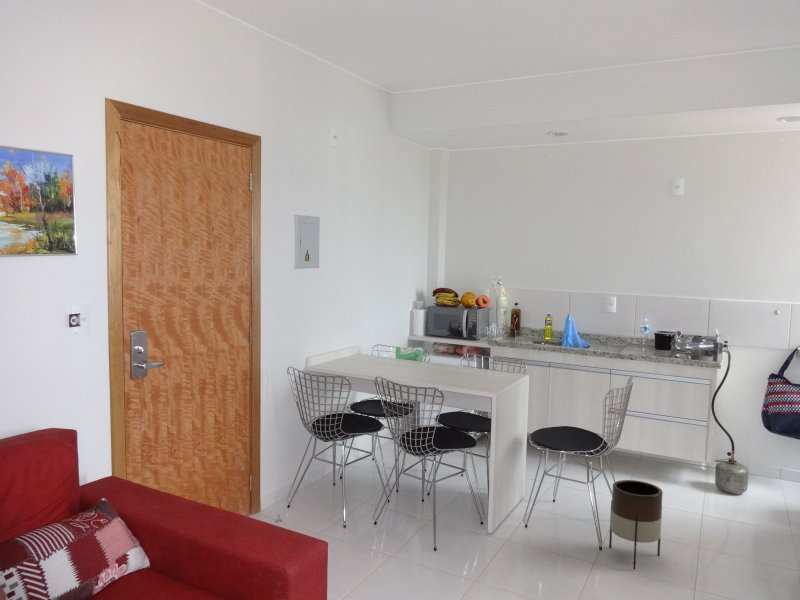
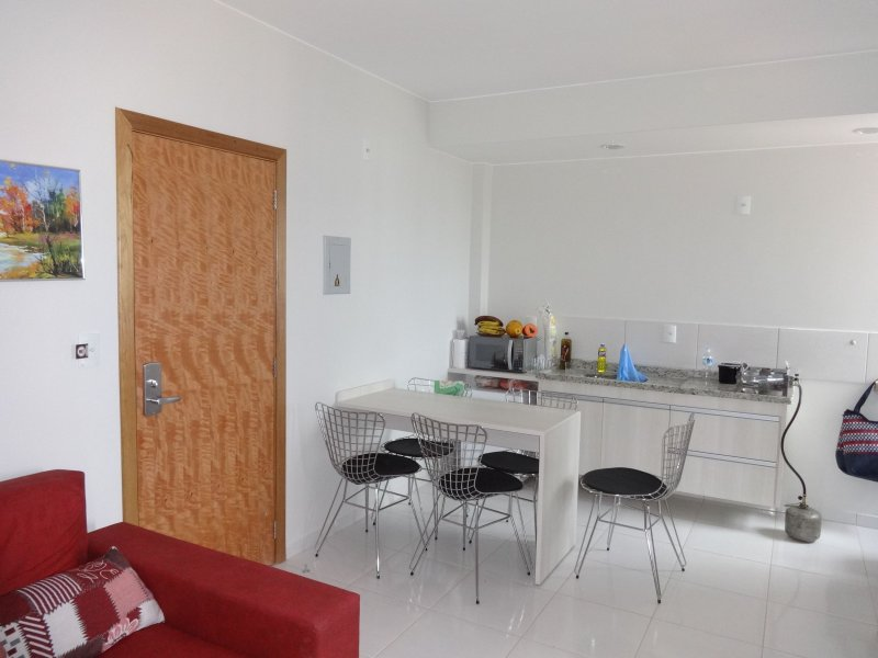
- planter (636, 523)
